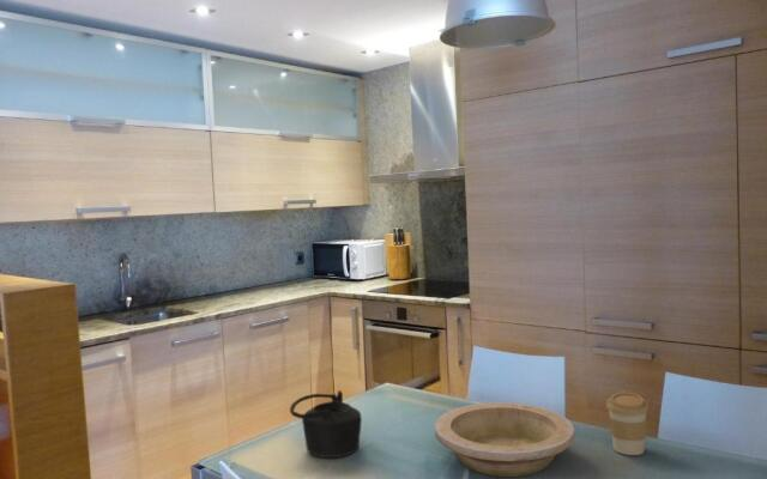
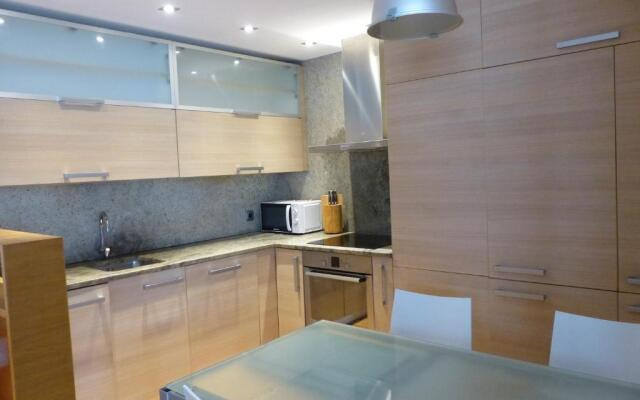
- coffee cup (627, 423)
- teapot (330, 422)
- bowl (502, 441)
